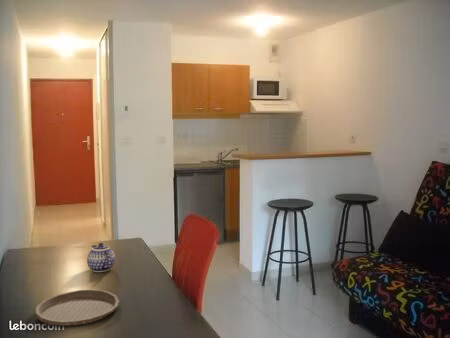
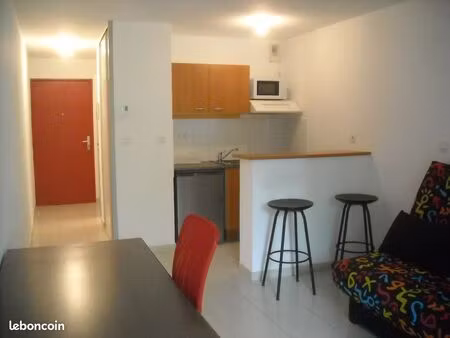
- plate (78, 307)
- teapot (101, 256)
